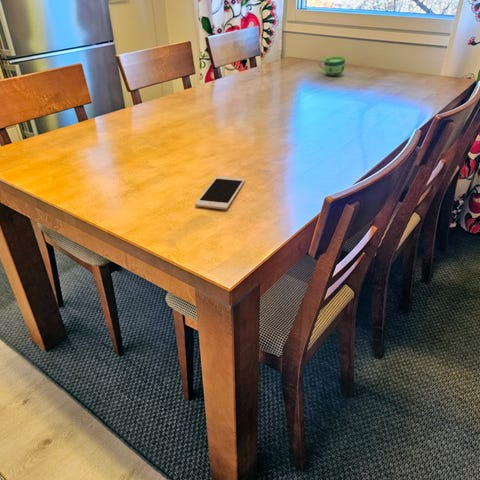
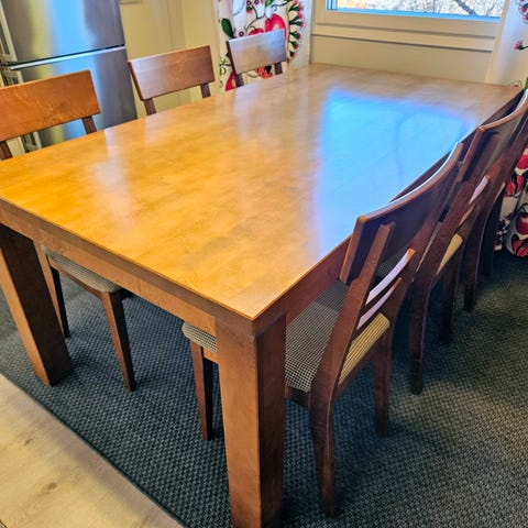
- cell phone (221, 191)
- cup (331, 66)
